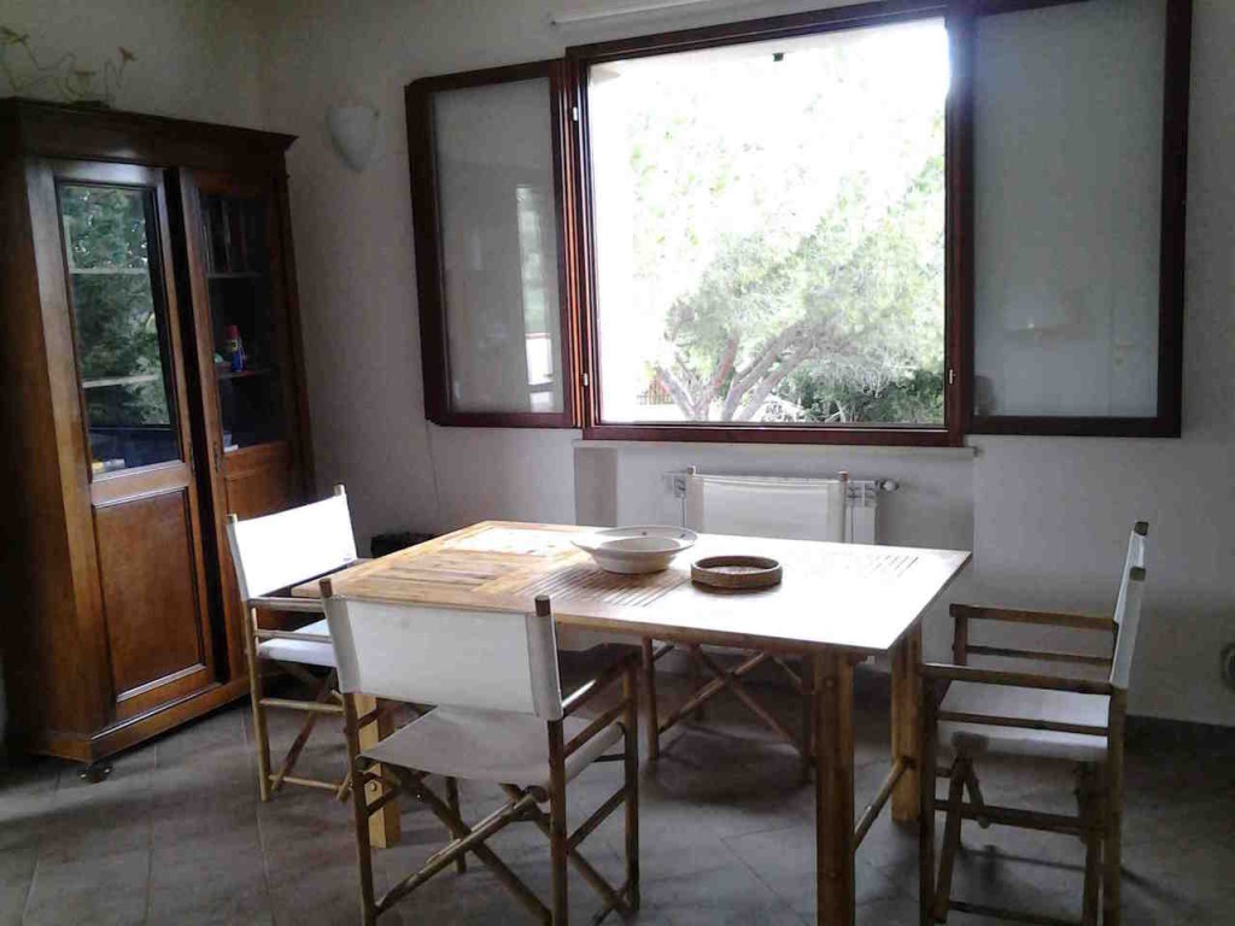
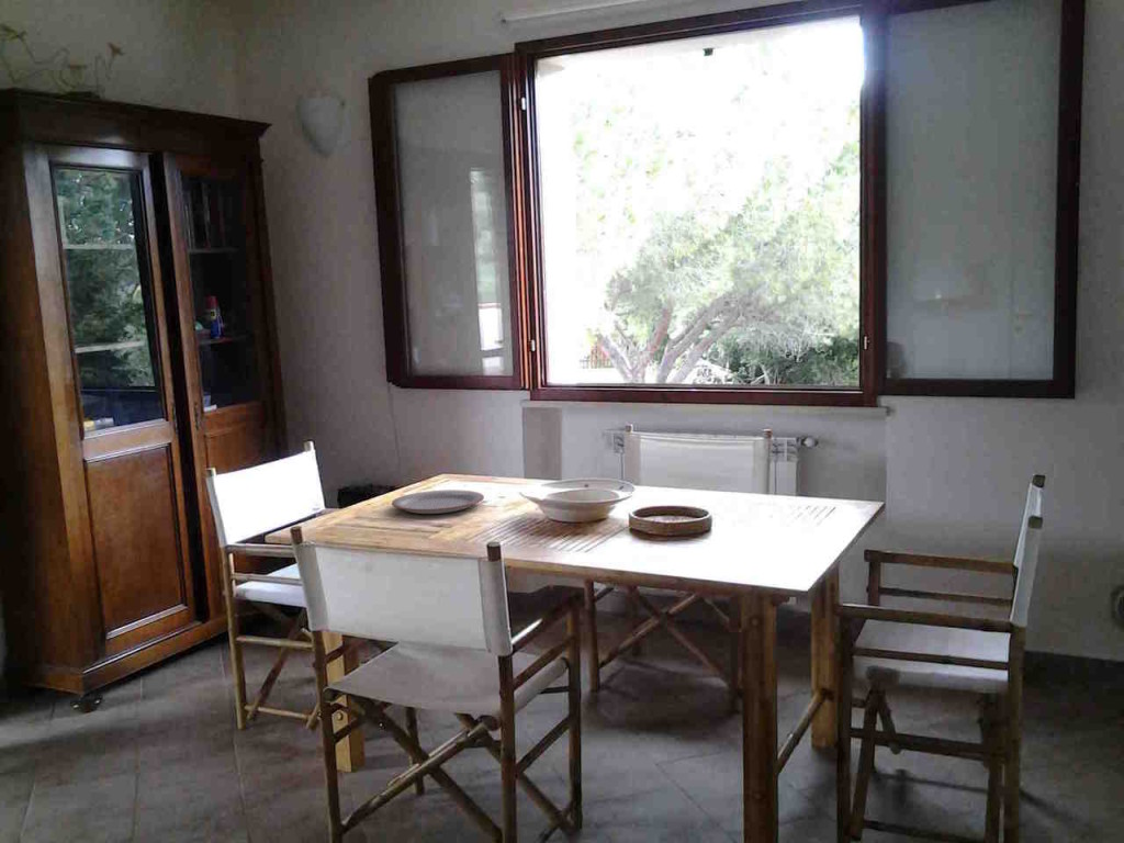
+ plate (438, 503)
